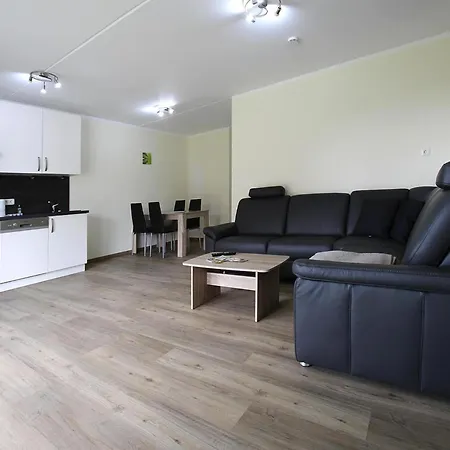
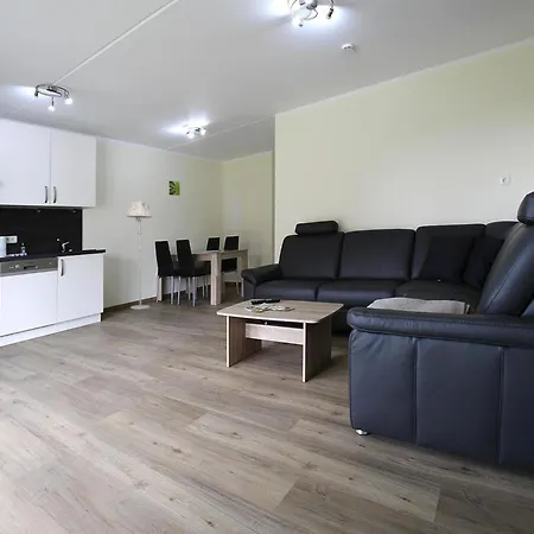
+ floor lamp (139, 255)
